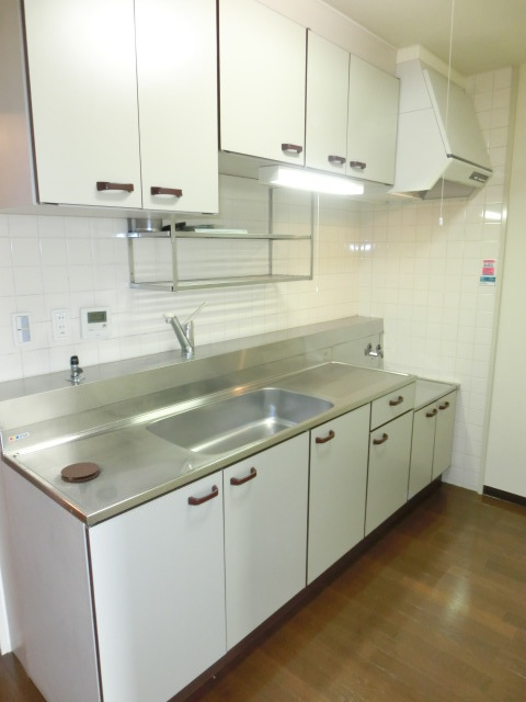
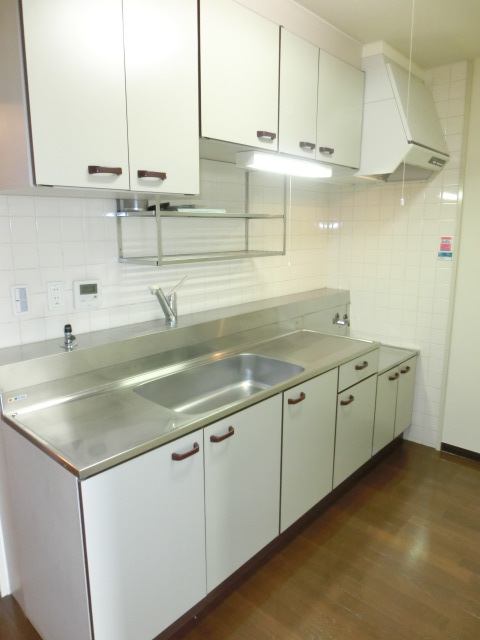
- coaster (80, 472)
